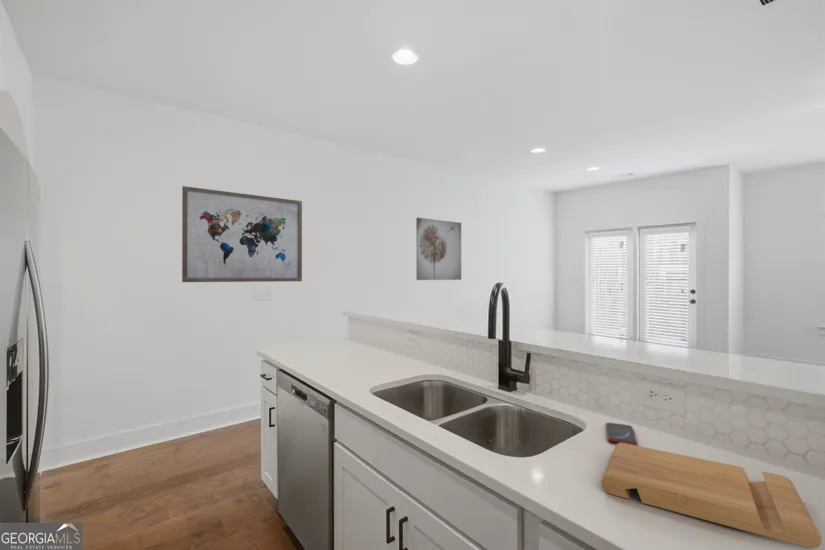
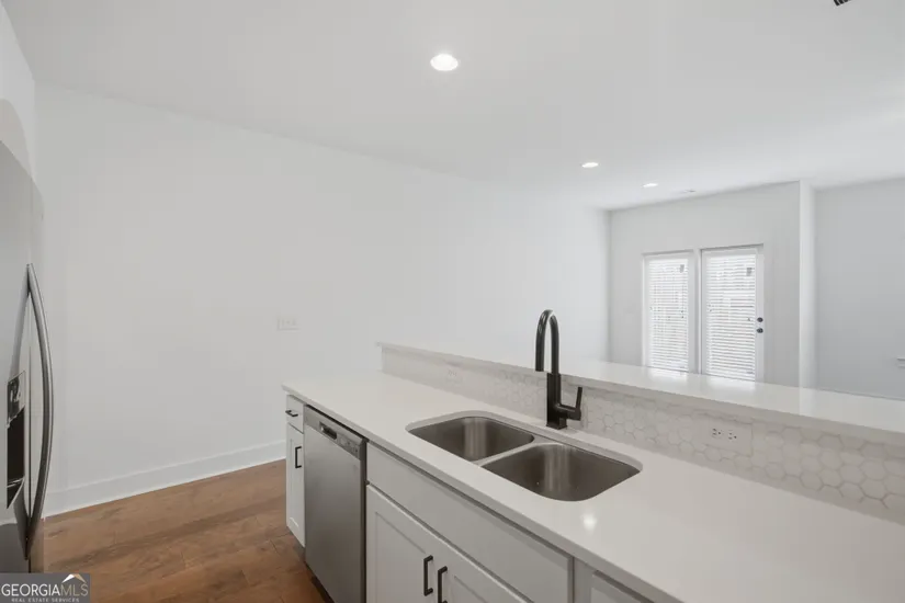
- smartphone (620, 433)
- wall art (247, 238)
- cutting board (696, 484)
- wall art (439, 250)
